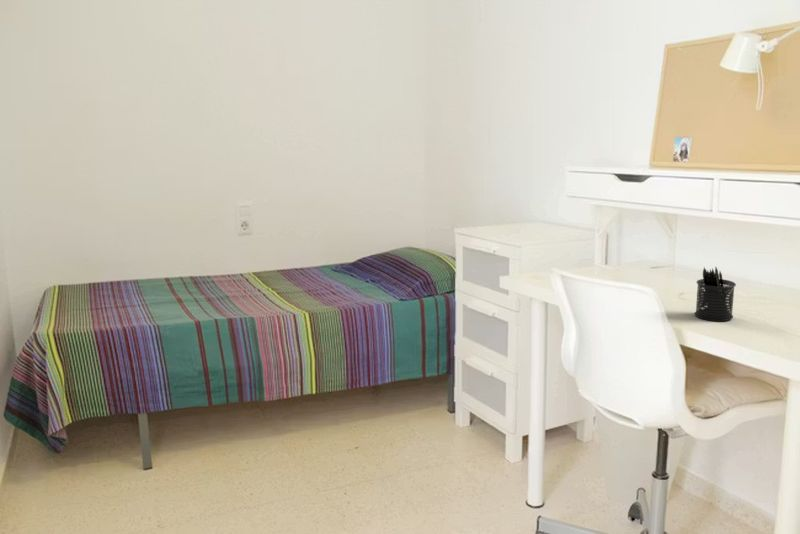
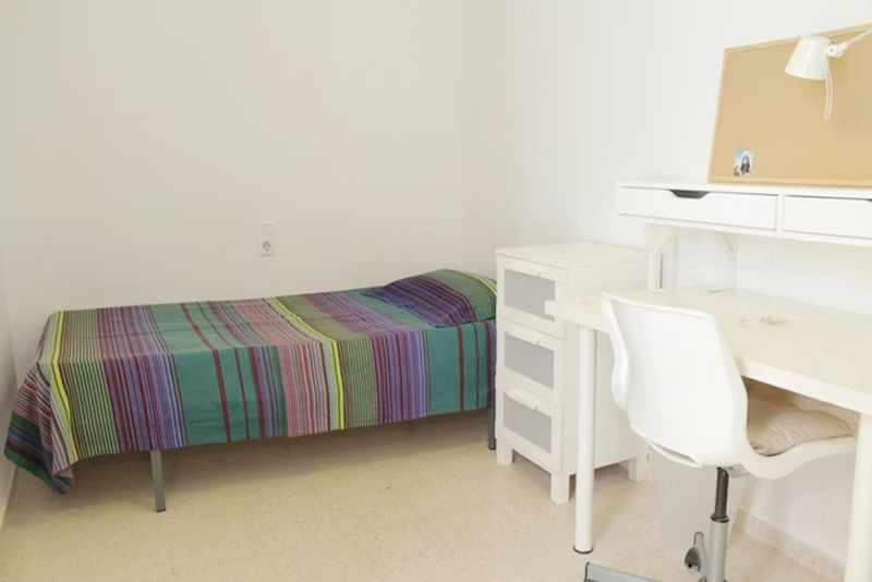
- pen holder (715, 291)
